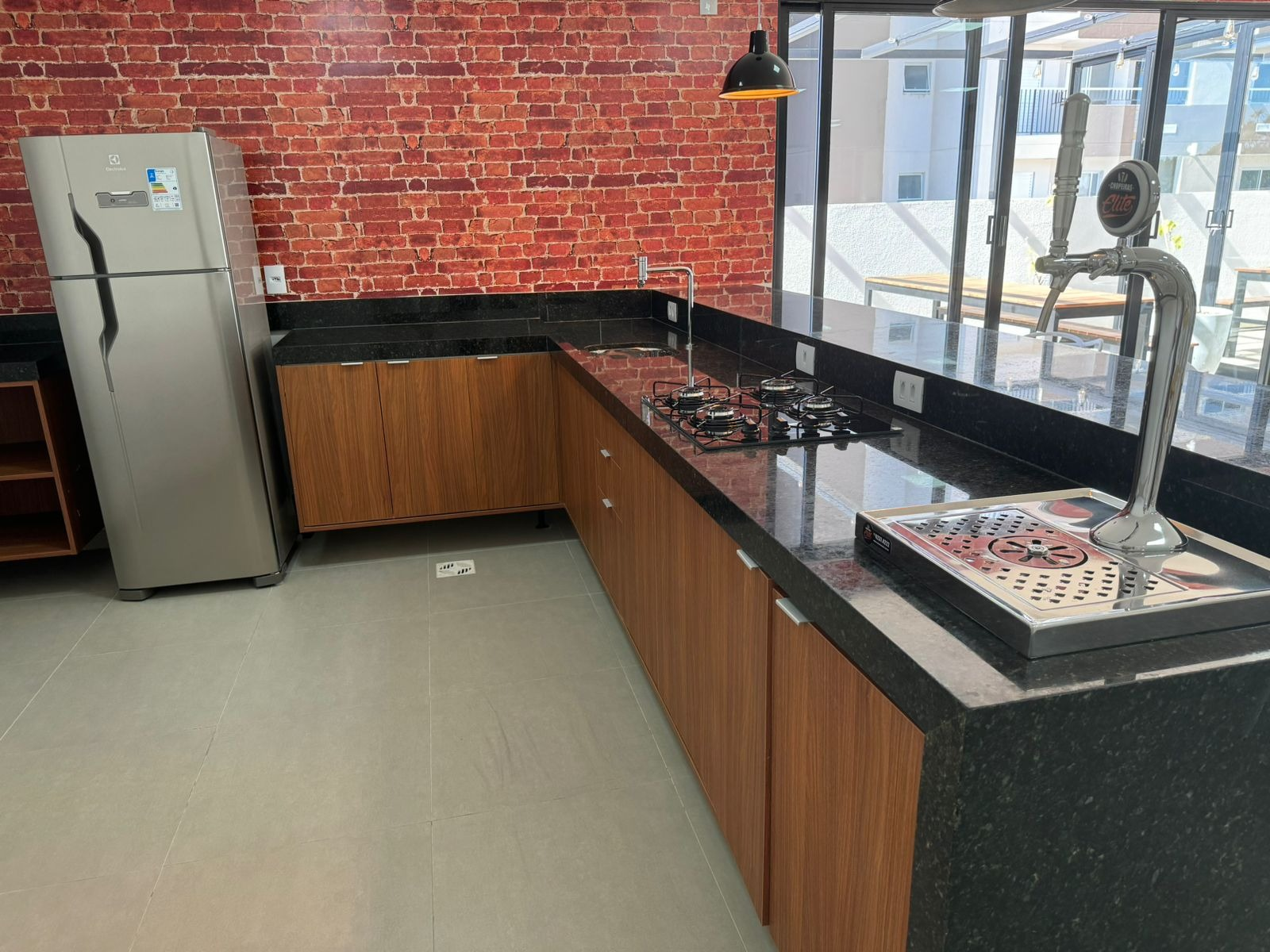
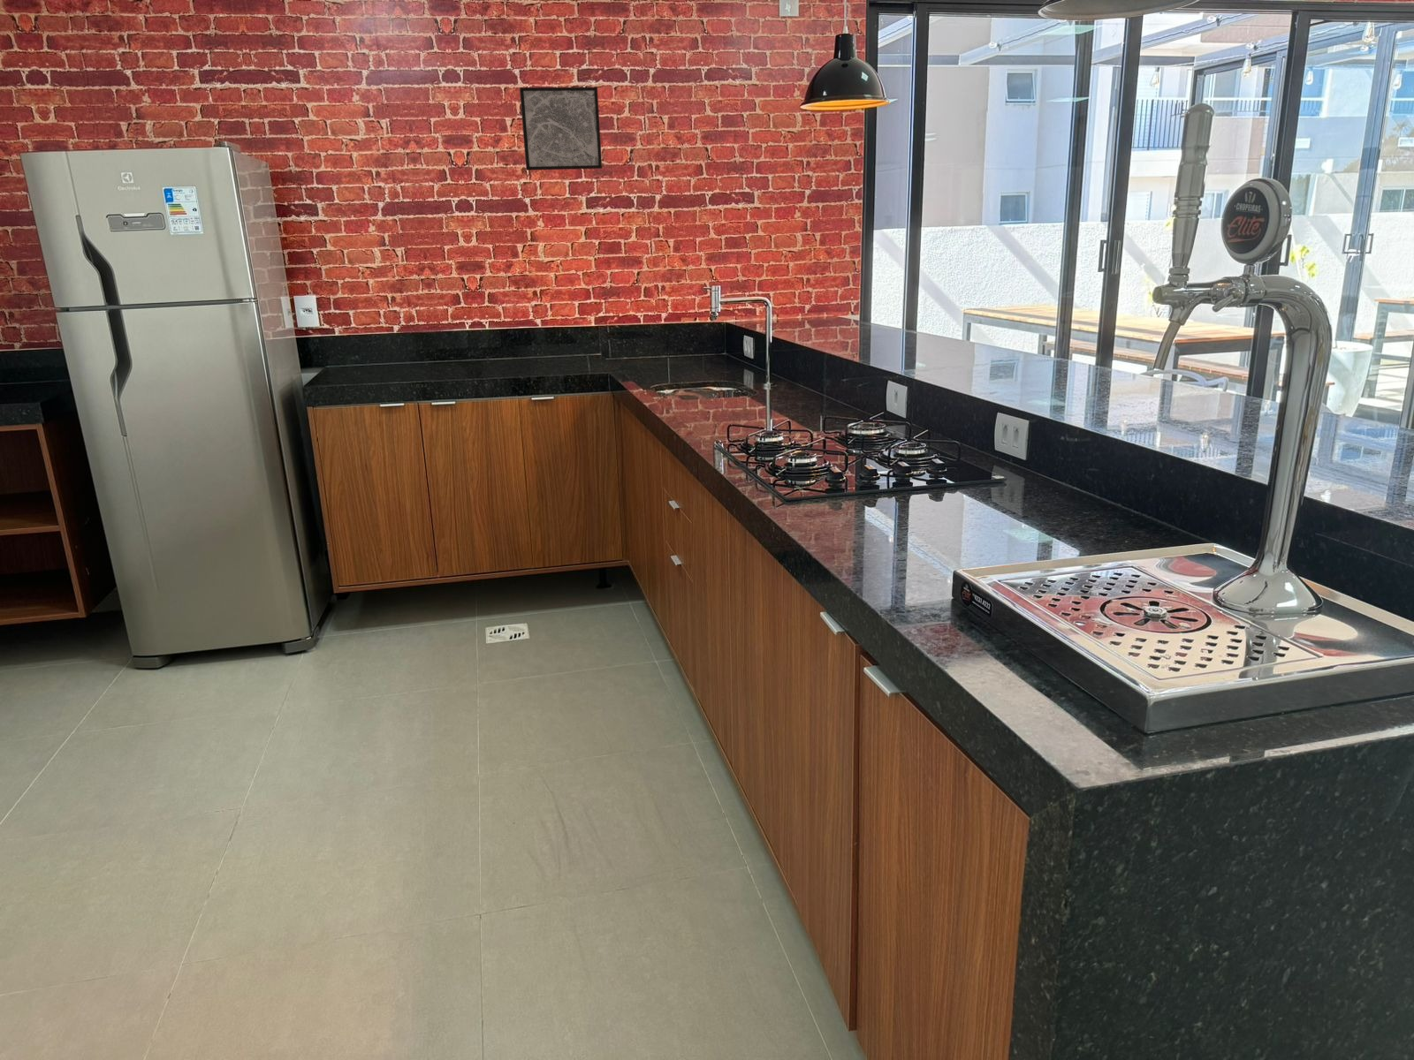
+ wall art (561, 129)
